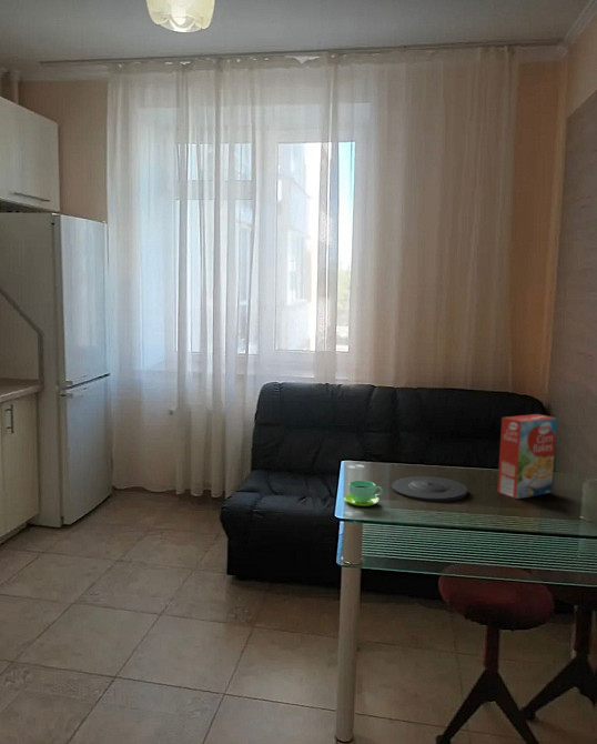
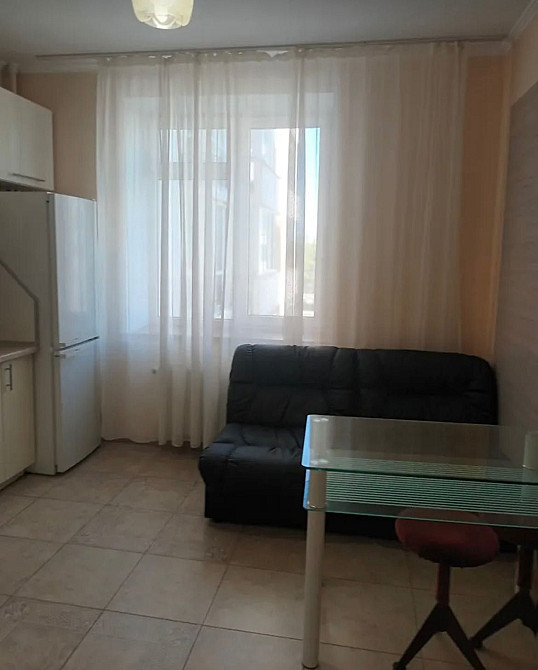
- plate (428, 485)
- cup (362, 493)
- cereal box (526, 455)
